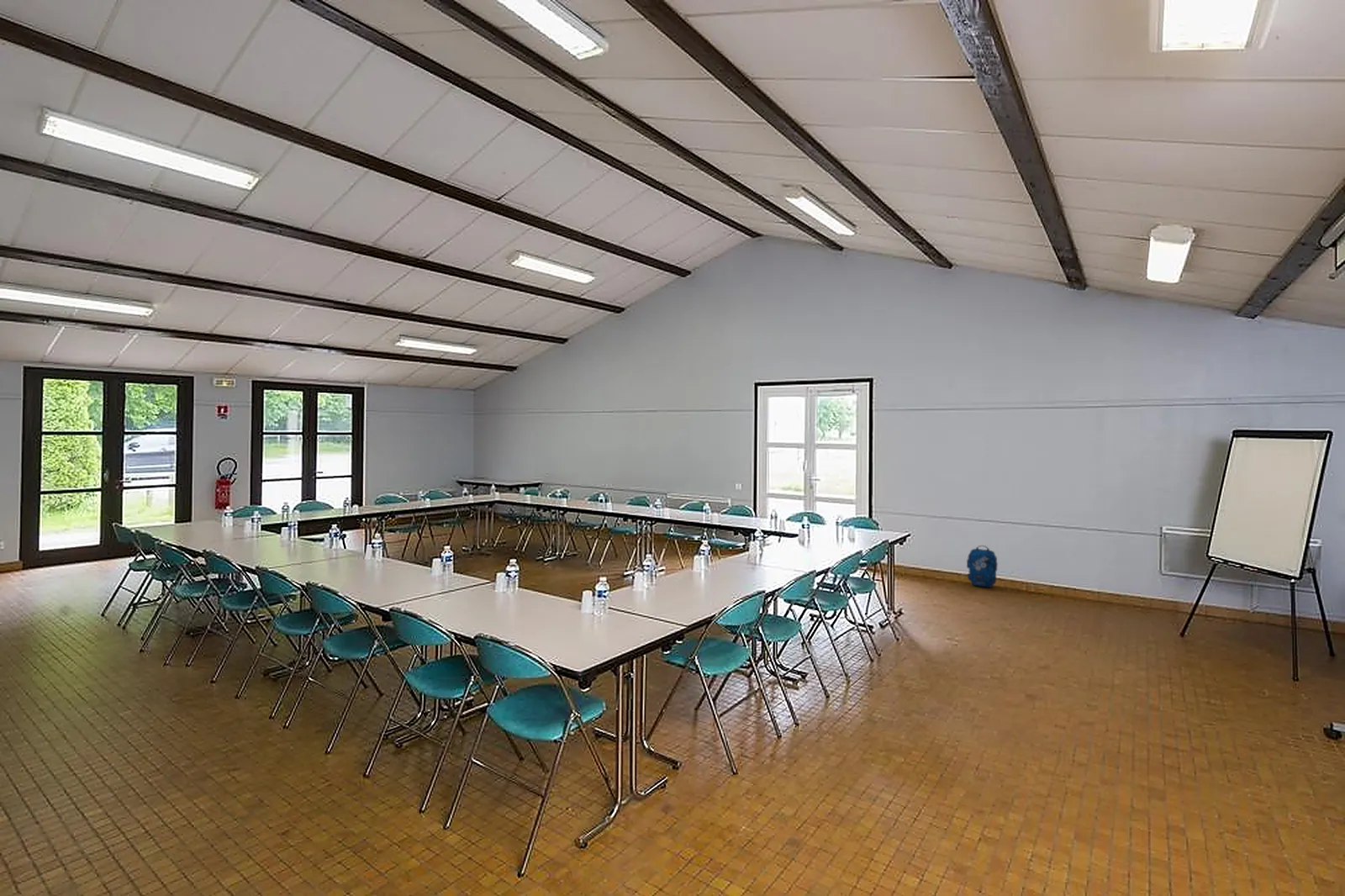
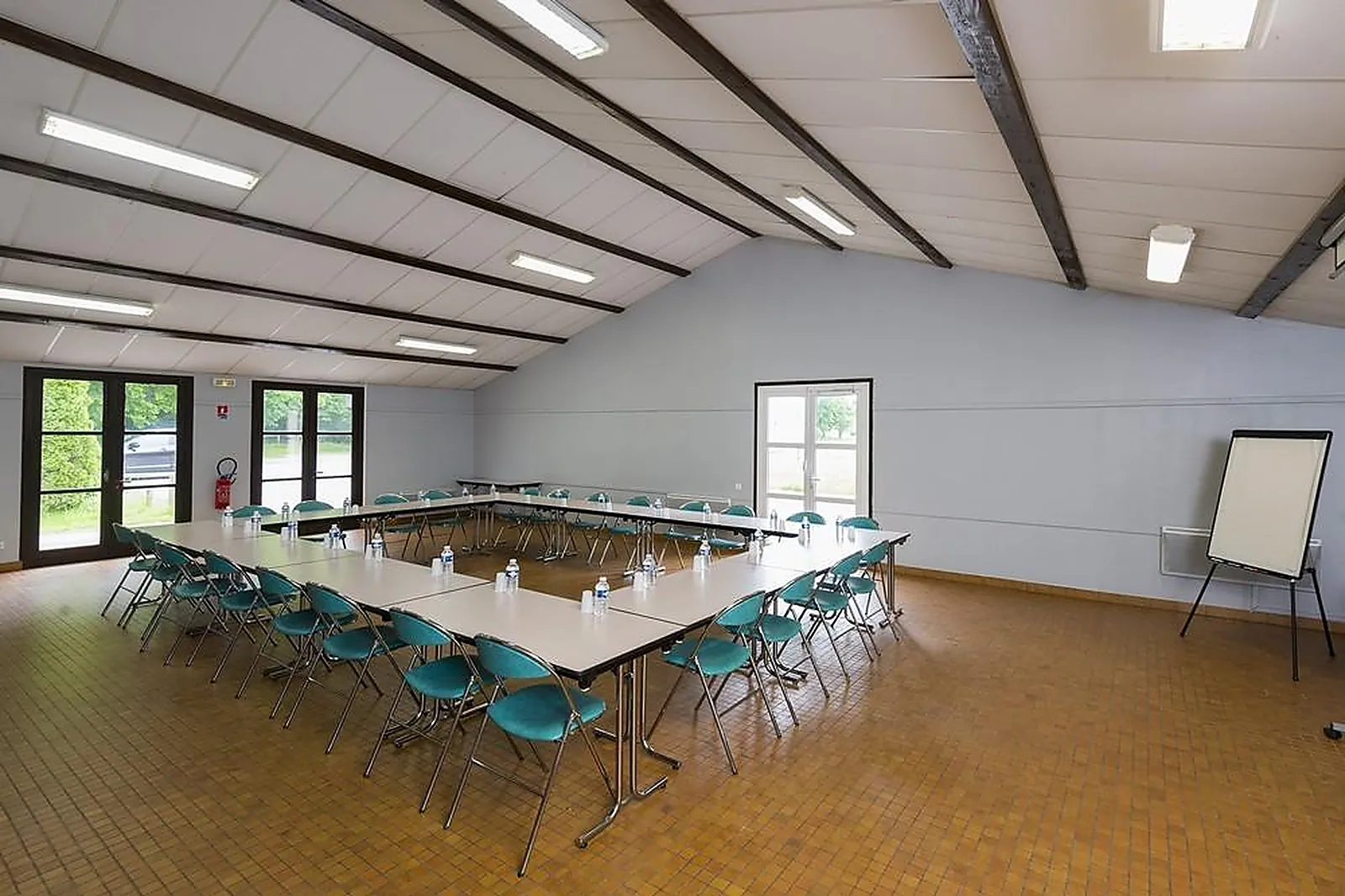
- backpack (982, 566)
